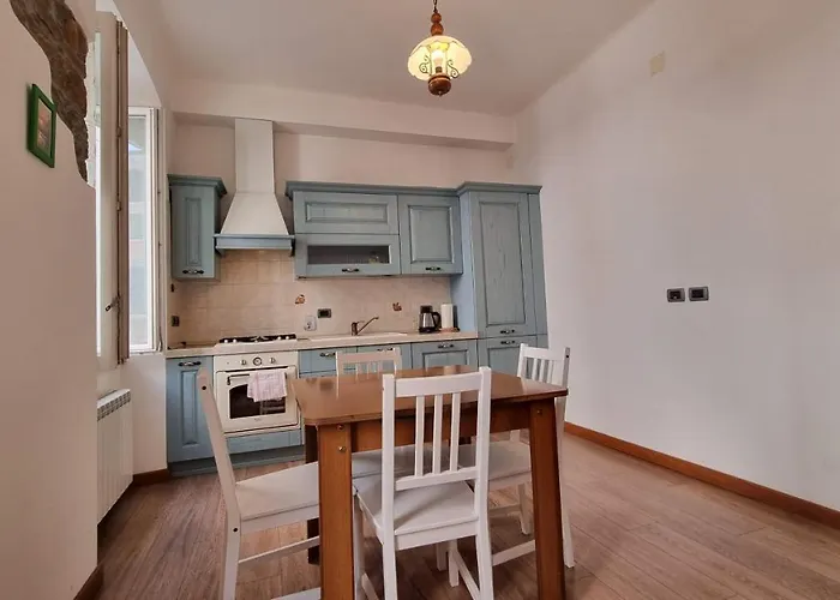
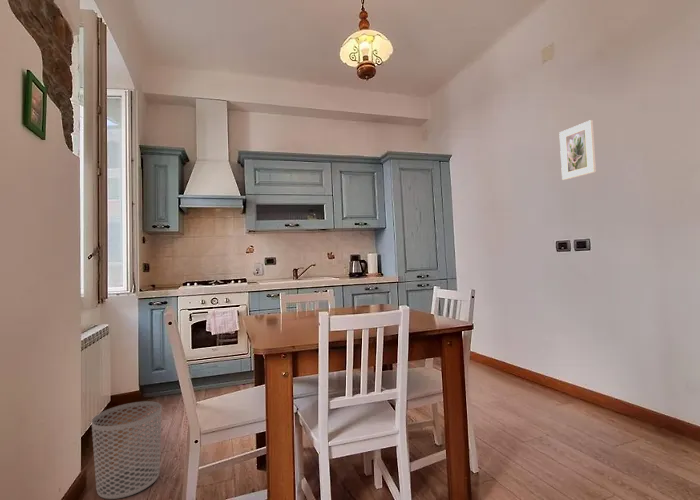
+ waste bin (129, 447)
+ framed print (576, 151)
